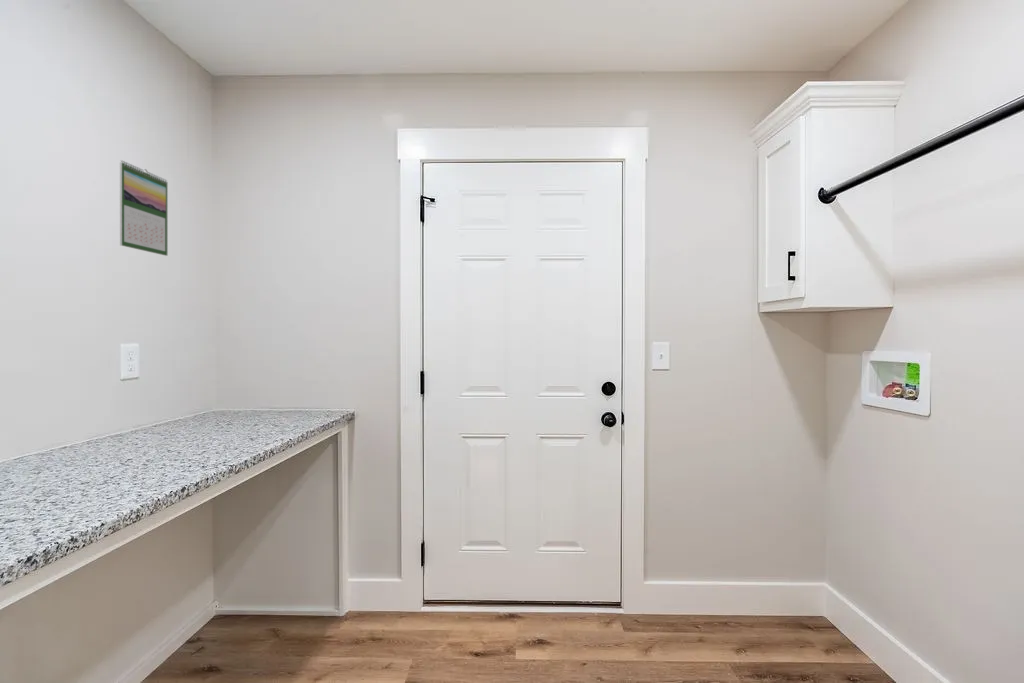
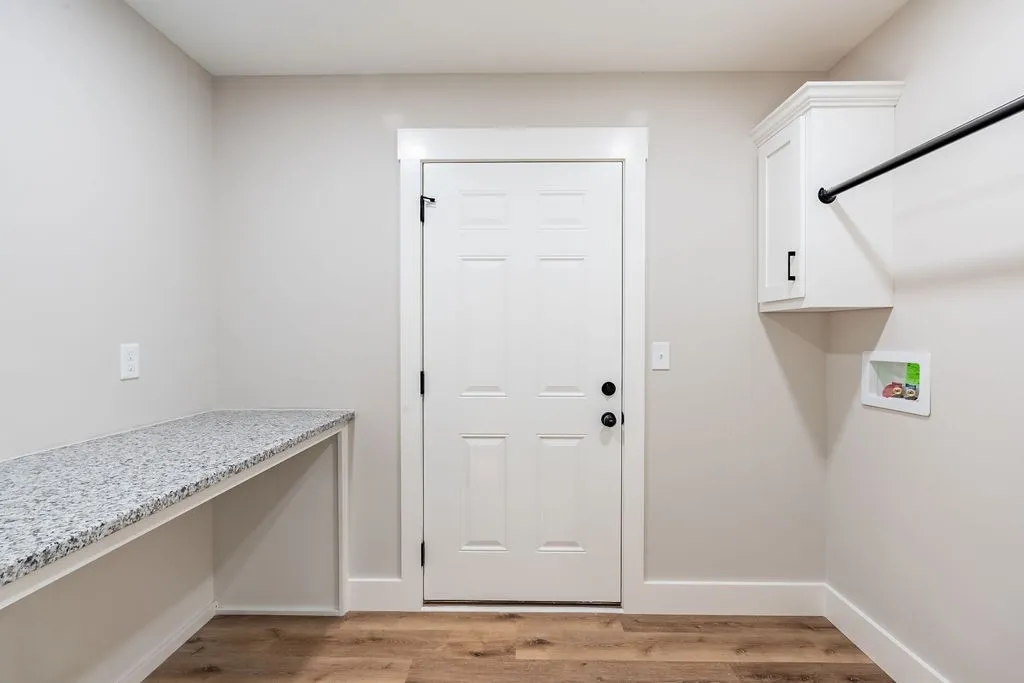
- calendar (145, 209)
